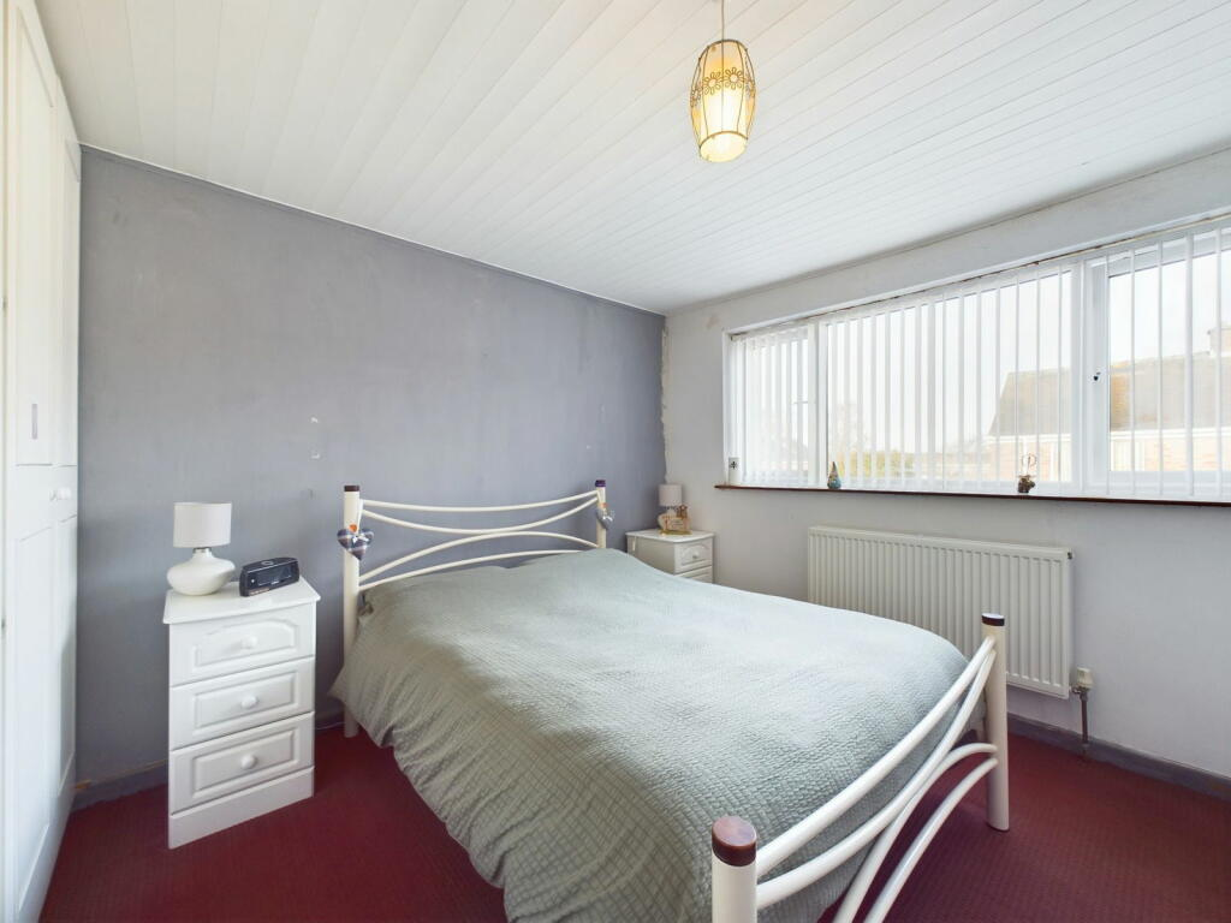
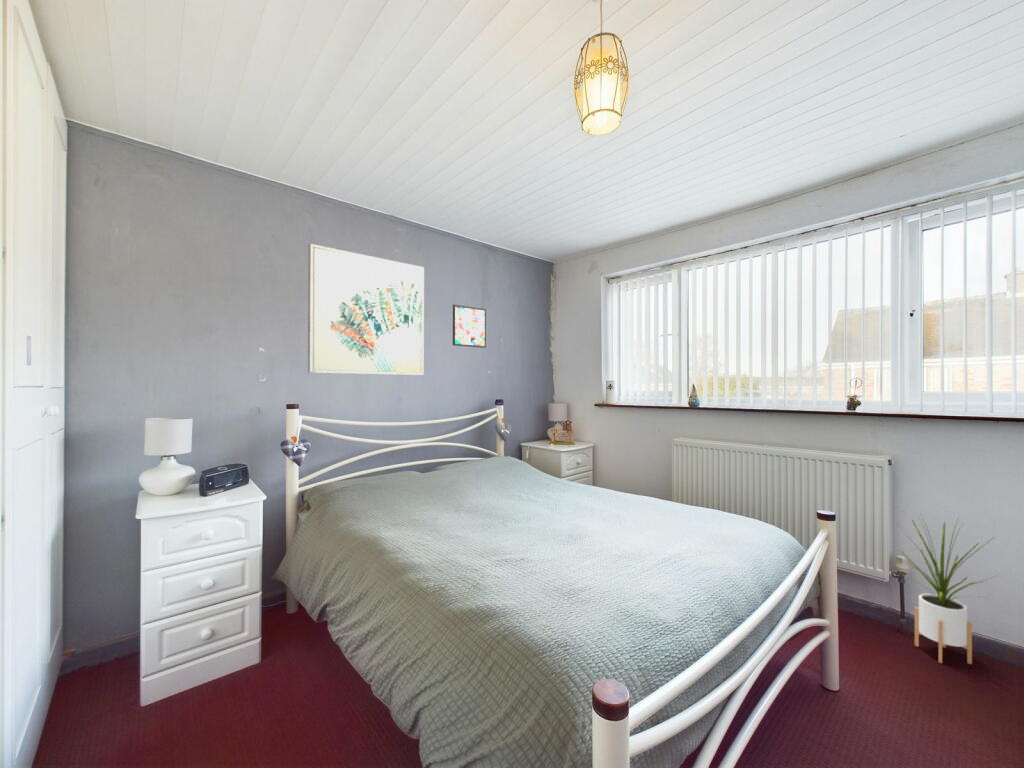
+ wall art (370, 315)
+ house plant (944, 585)
+ wall art (469, 326)
